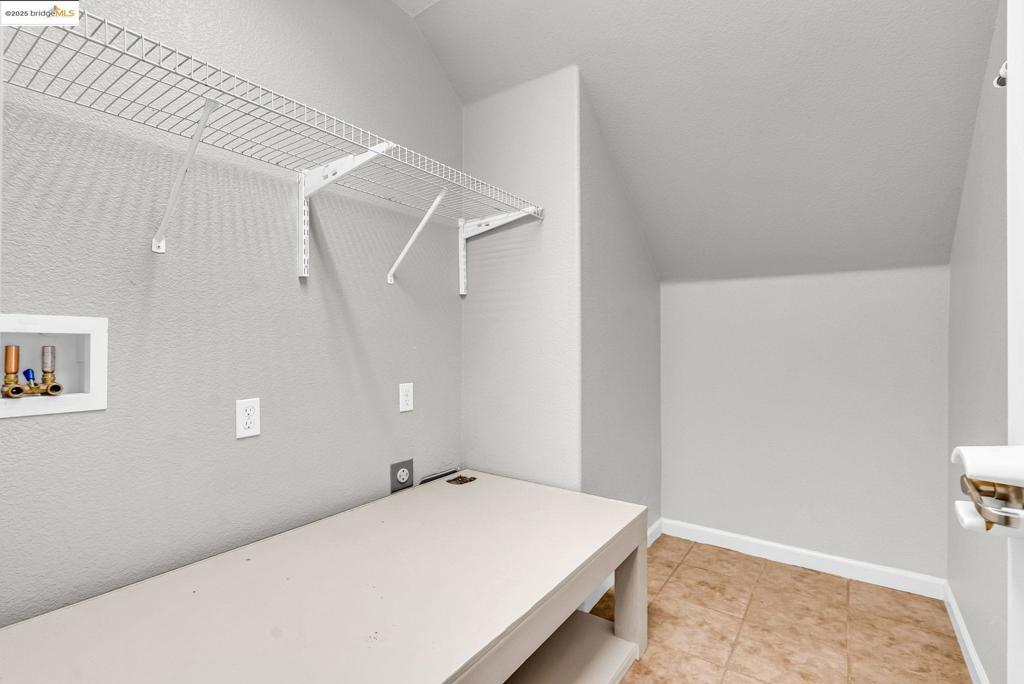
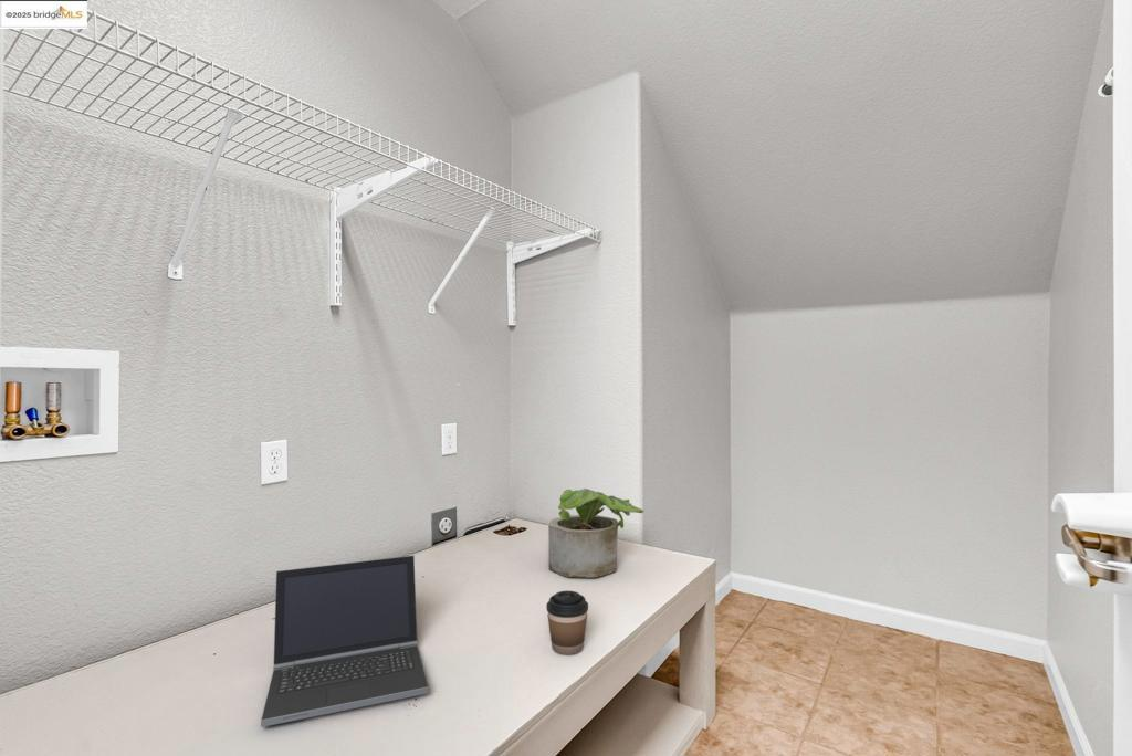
+ laptop computer (348, 628)
+ coffee cup (567, 619)
+ potted plant (593, 525)
